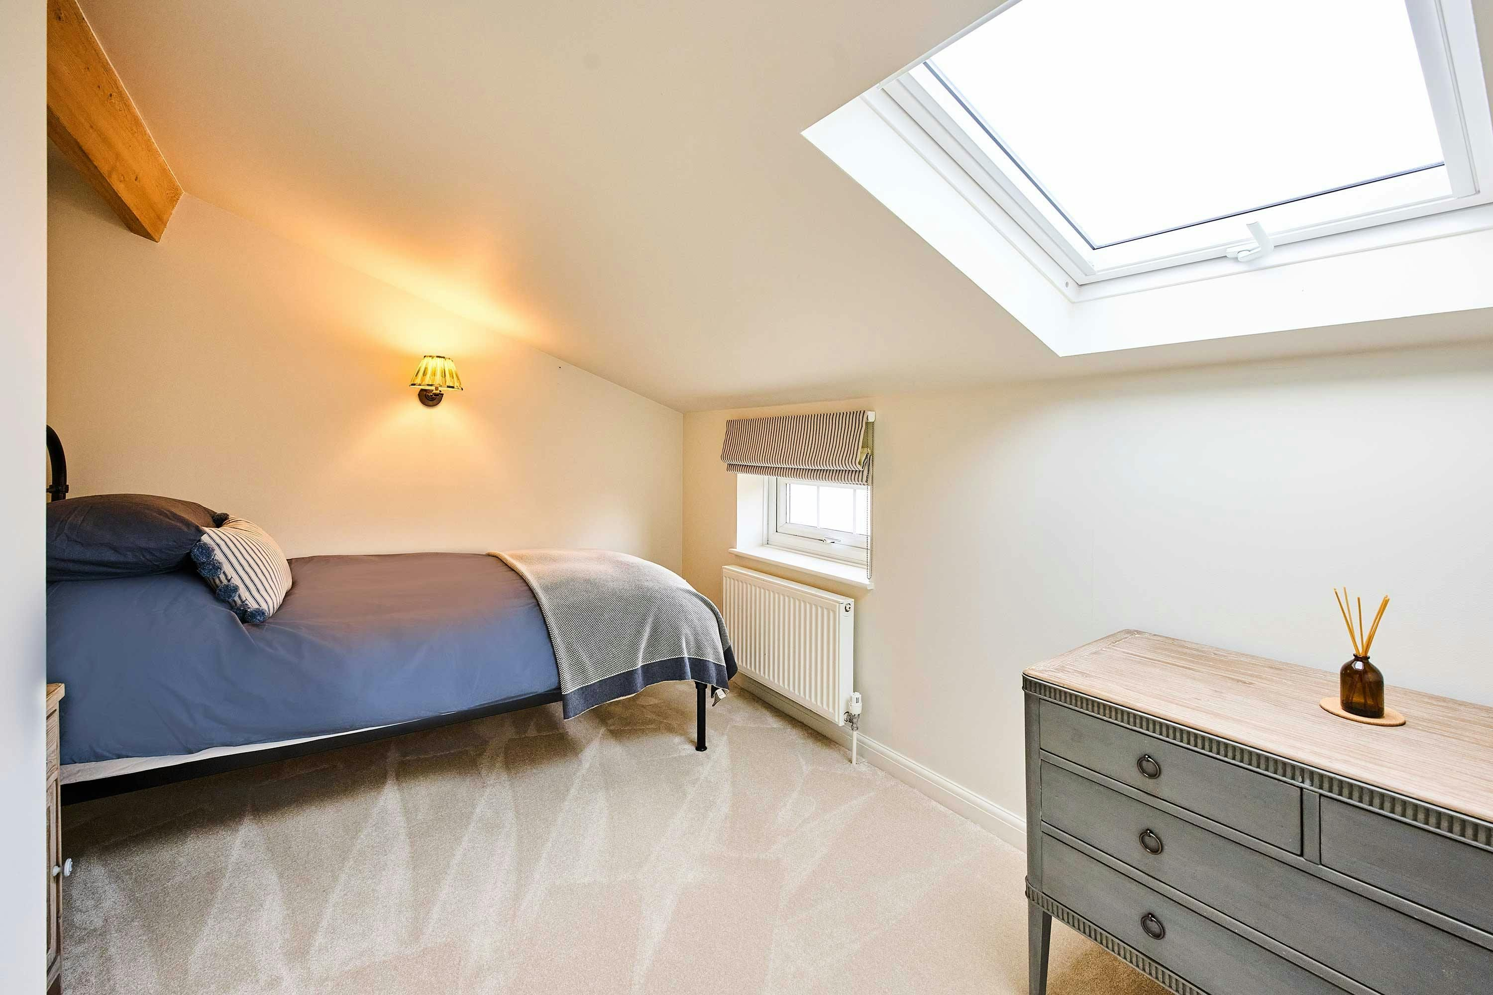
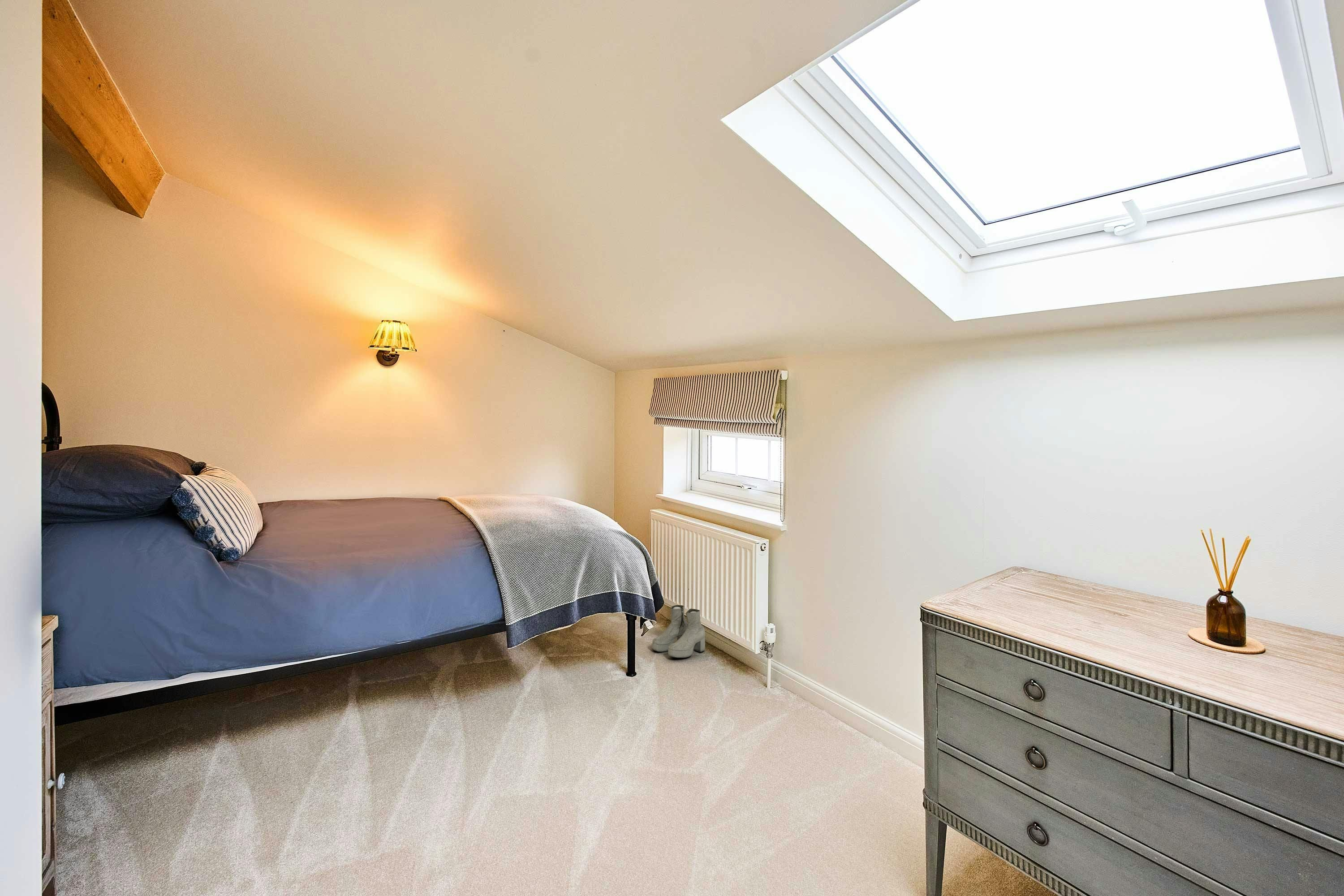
+ boots (679, 630)
